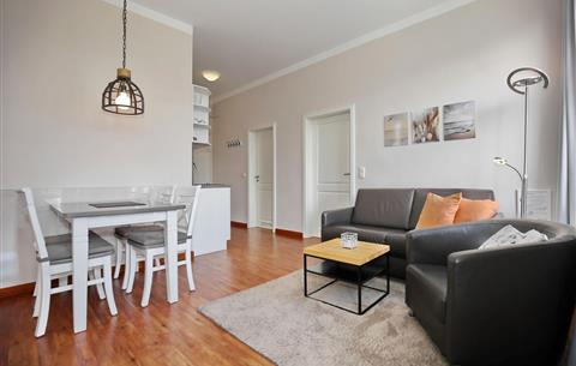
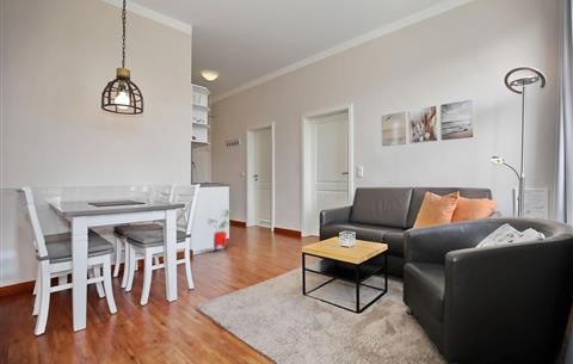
+ house plant (222, 229)
